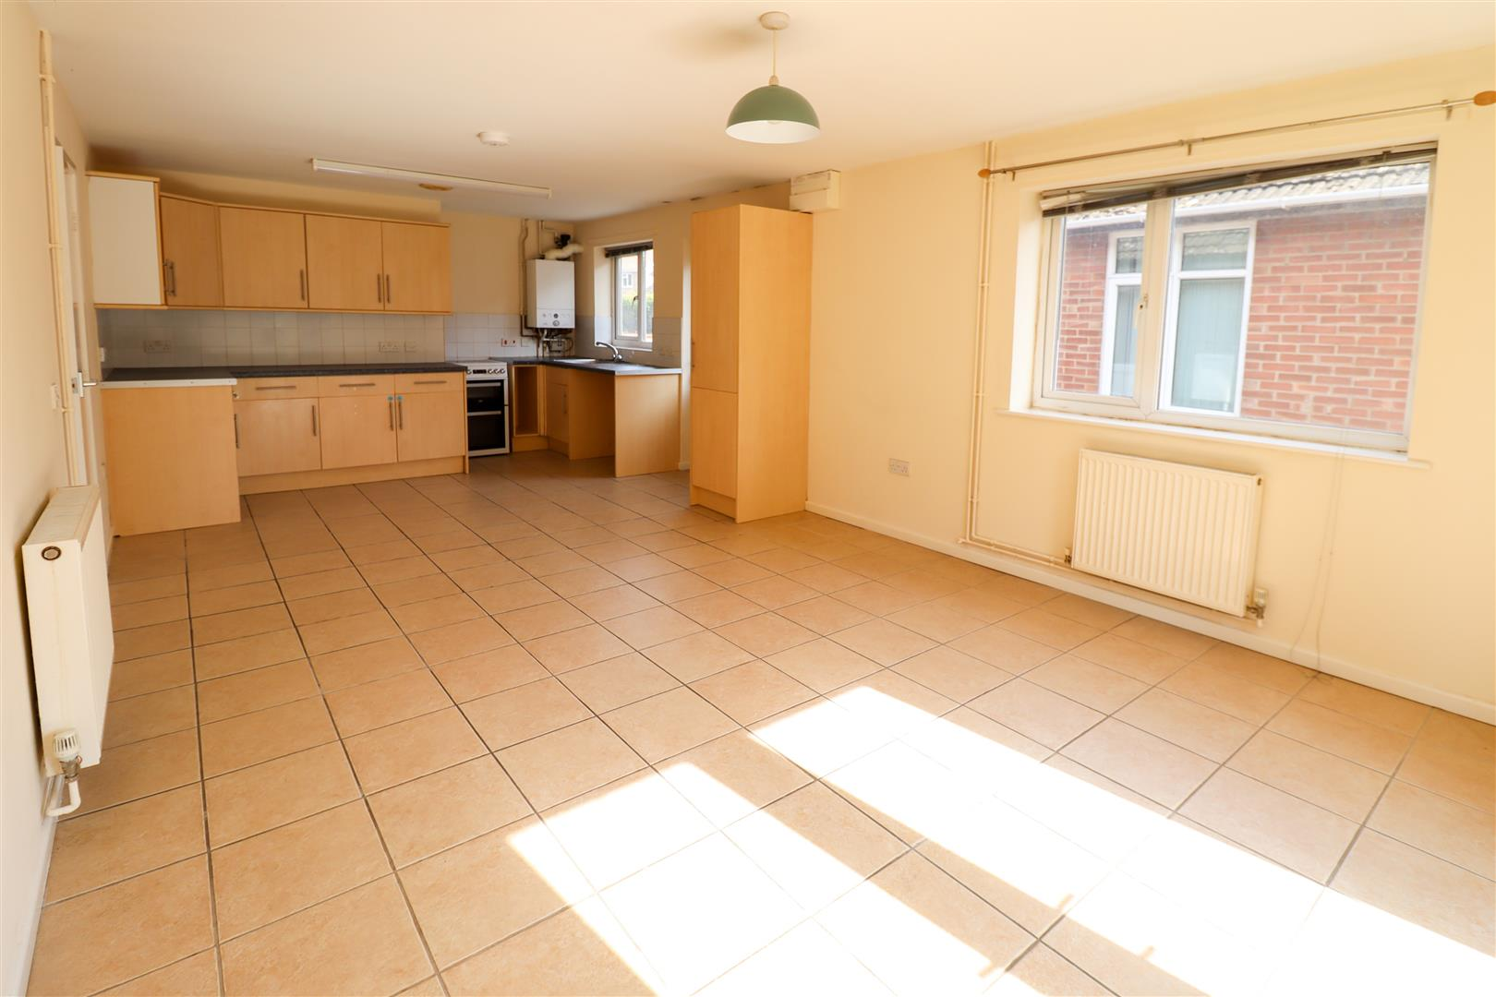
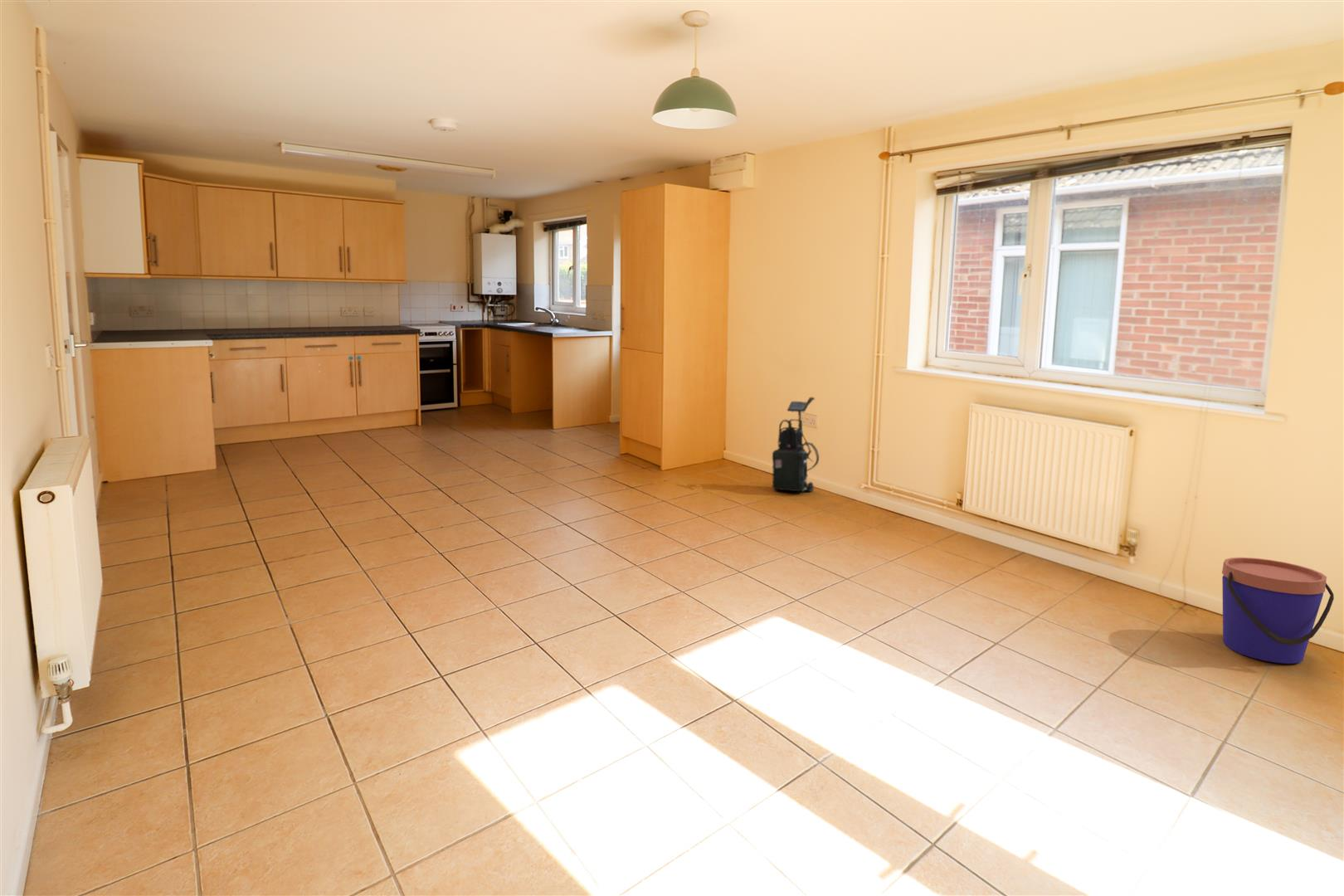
+ bucket (1269, 611)
+ vacuum cleaner (795, 444)
